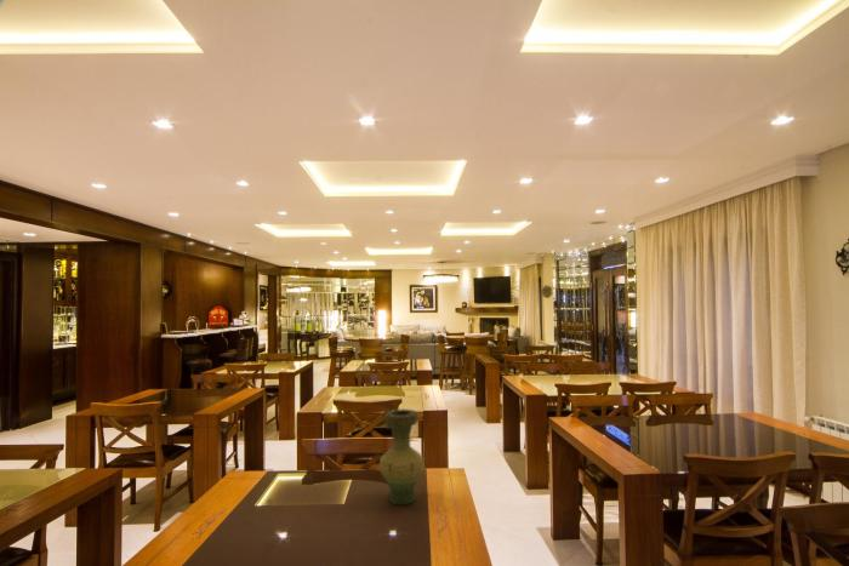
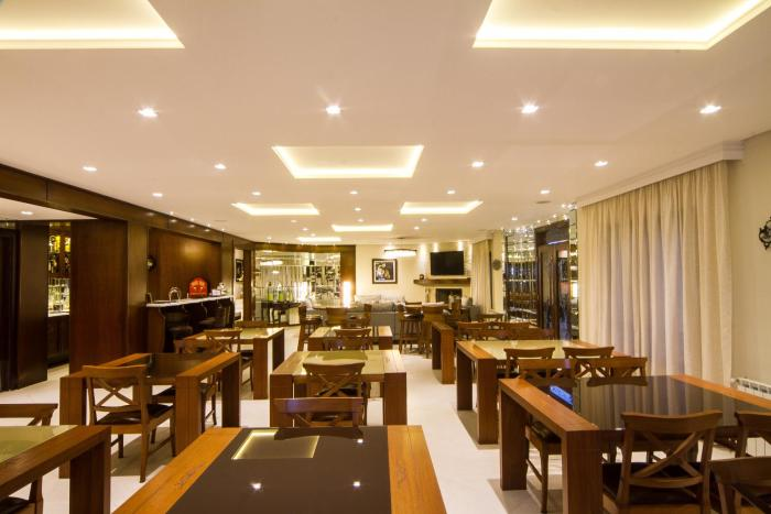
- vase (401, 456)
